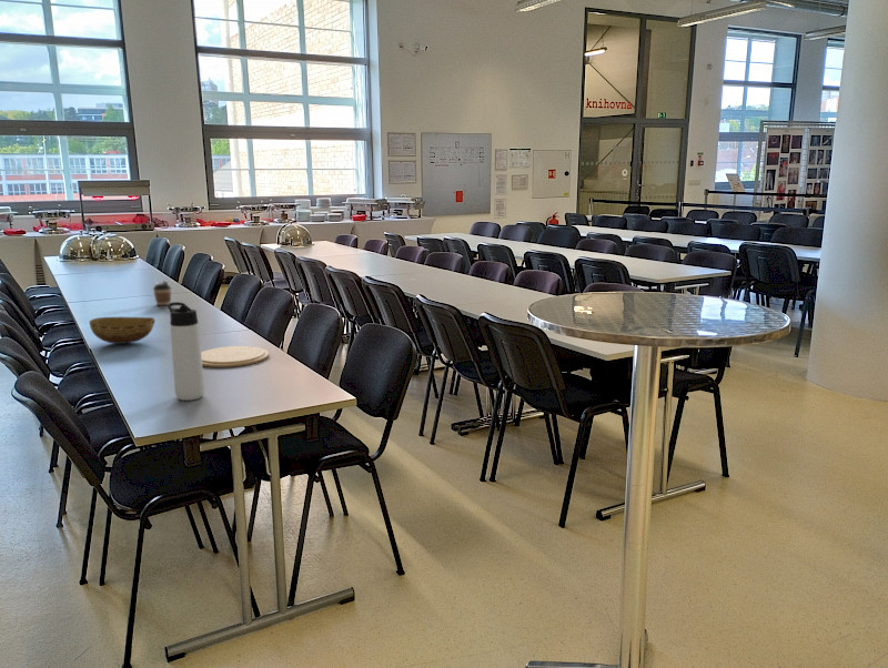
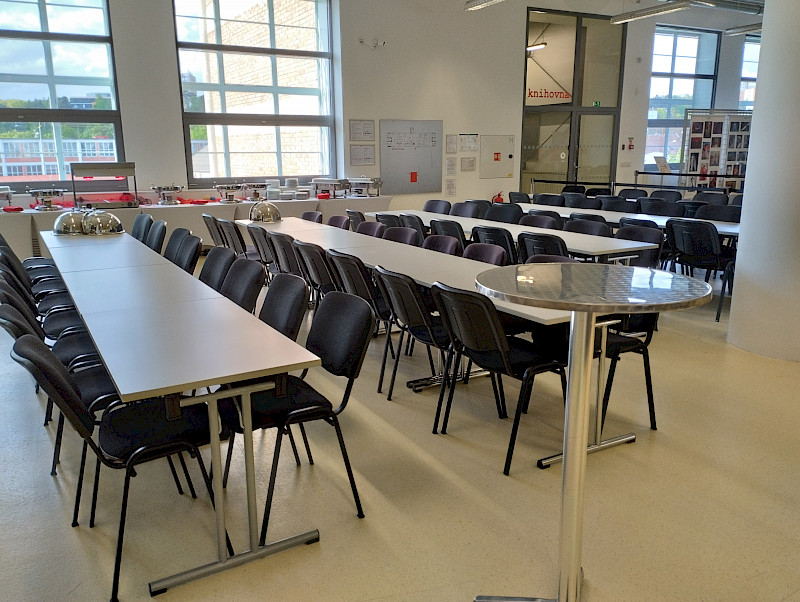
- bowl (123, 331)
- plate (231, 355)
- thermos bottle (184, 351)
- coffee cup (162, 293)
